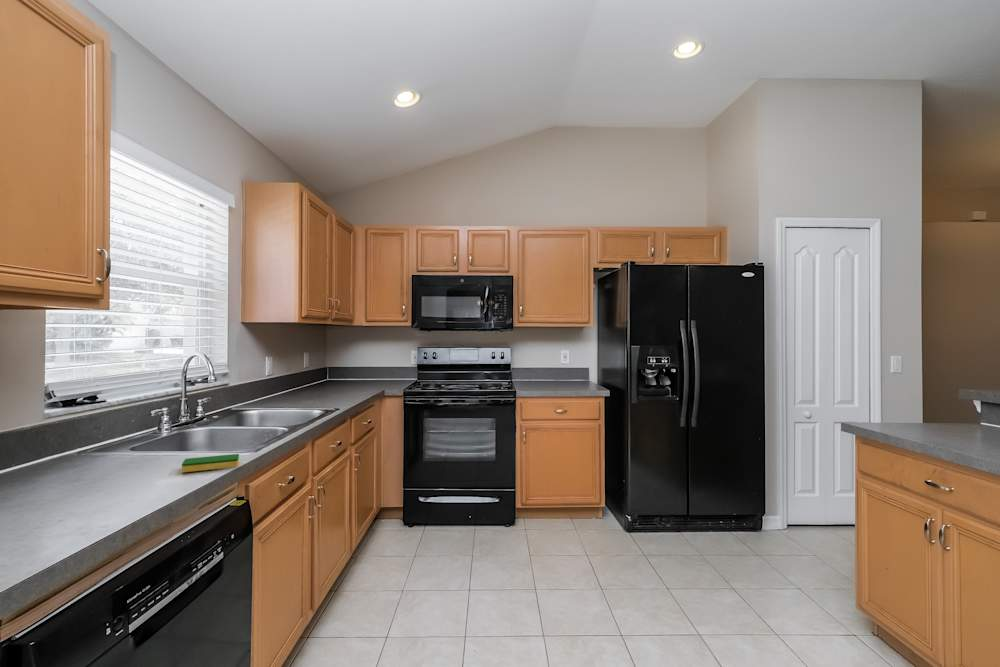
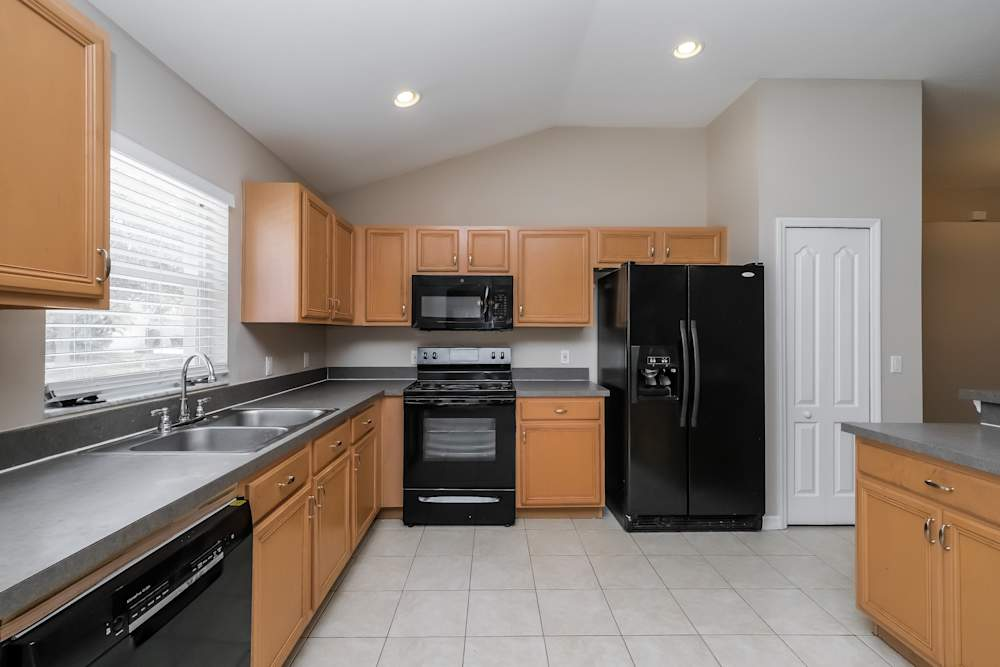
- dish sponge (211, 462)
